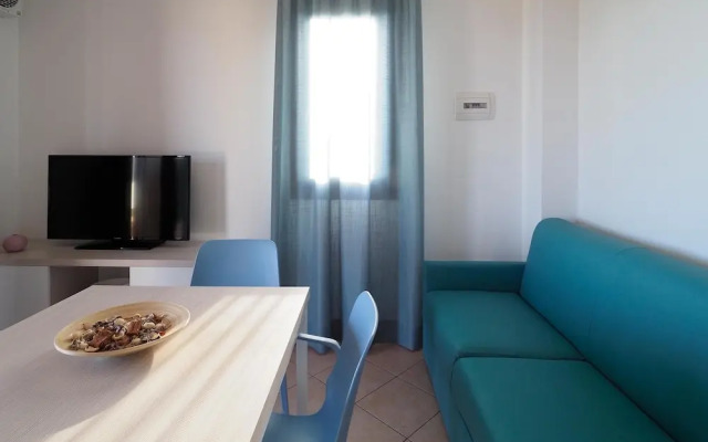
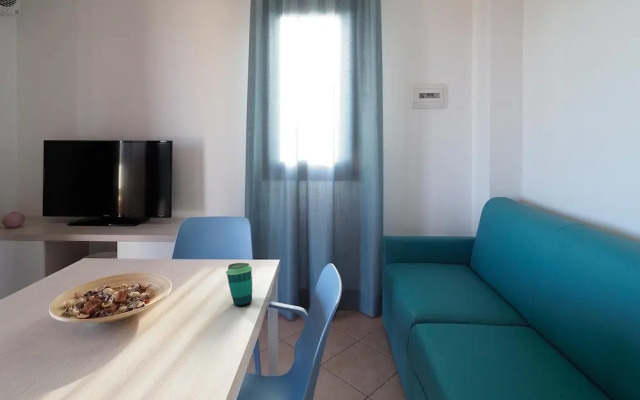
+ cup (239, 283)
